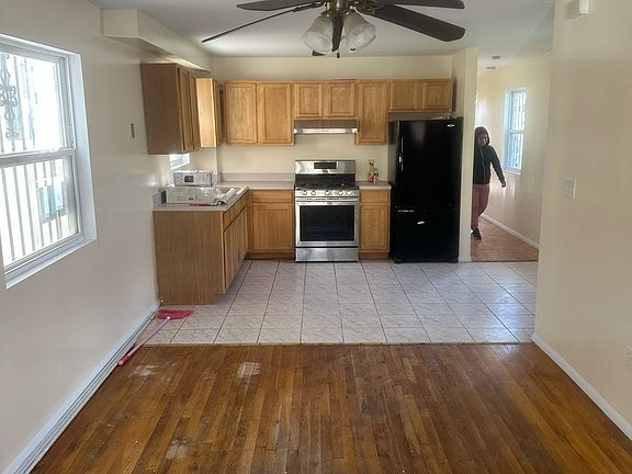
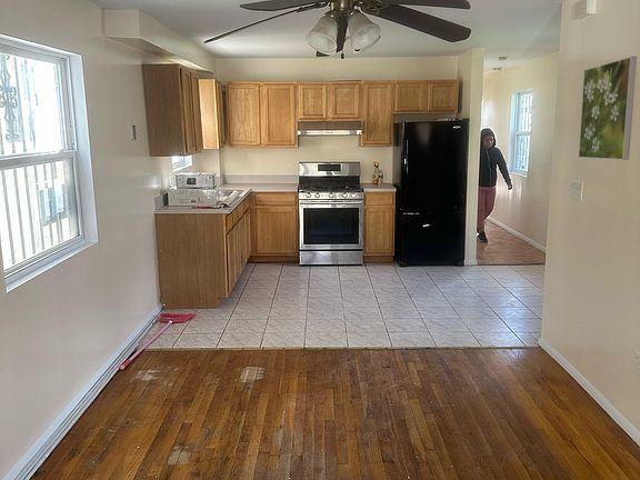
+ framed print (604, 111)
